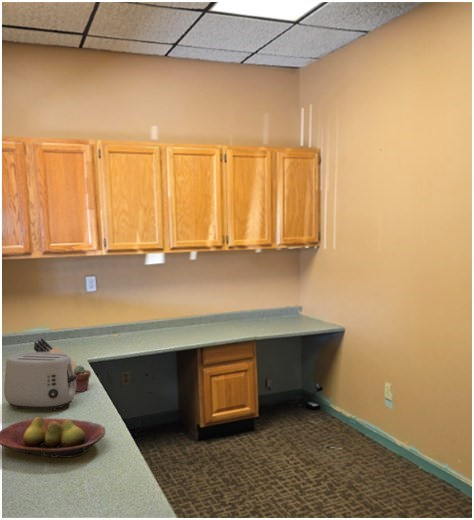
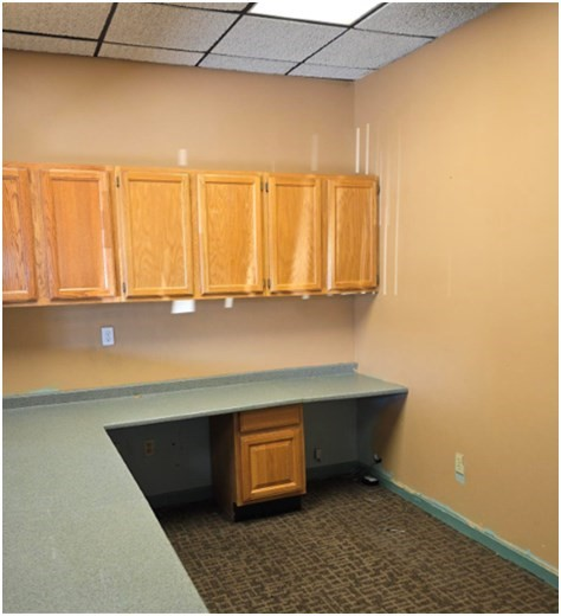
- fruit bowl (51, 434)
- toaster (40, 381)
- potted succulent (80, 377)
- knife block (58, 352)
